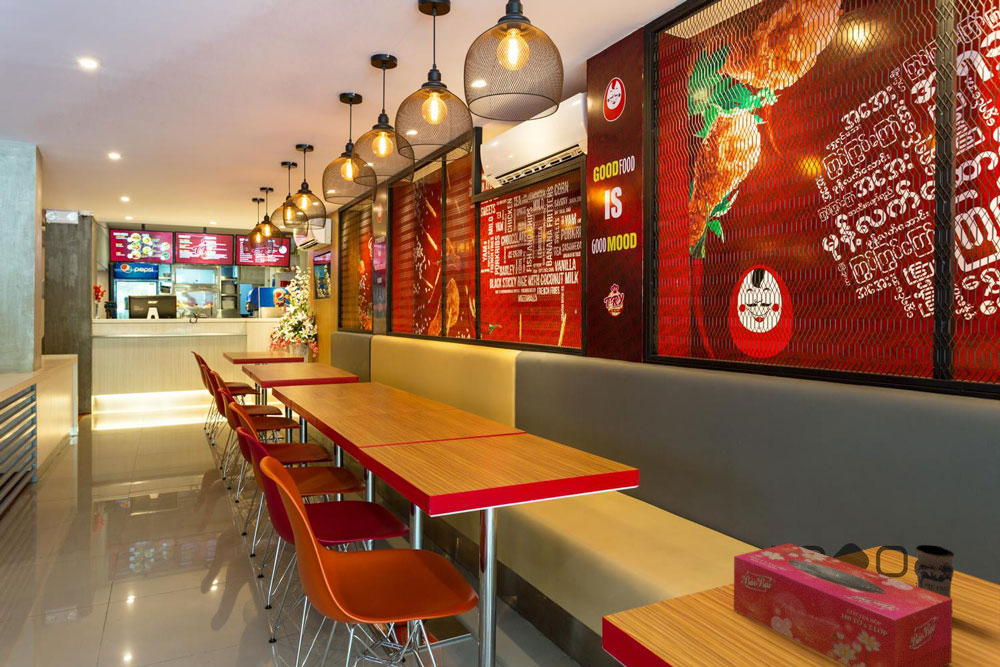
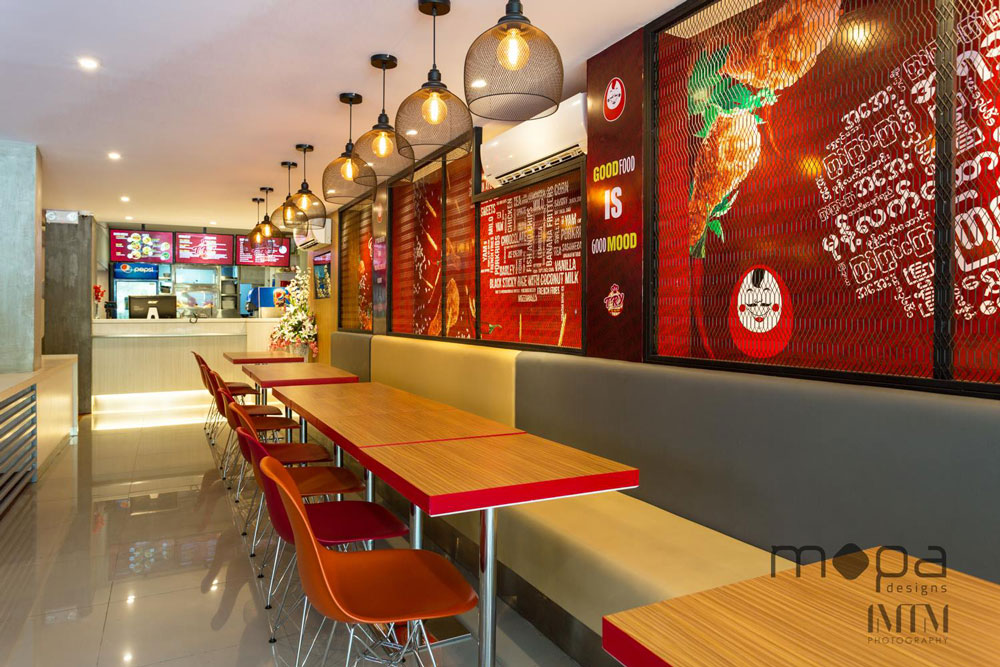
- jar (933, 582)
- tissue box (833, 604)
